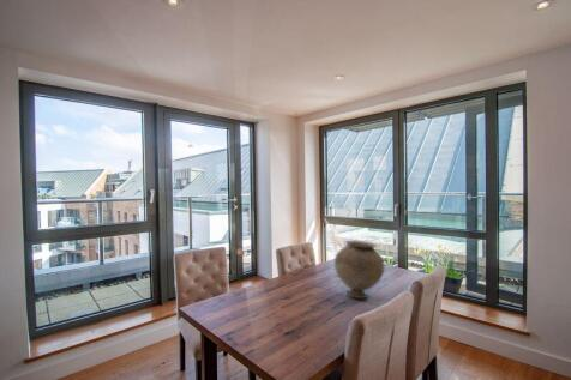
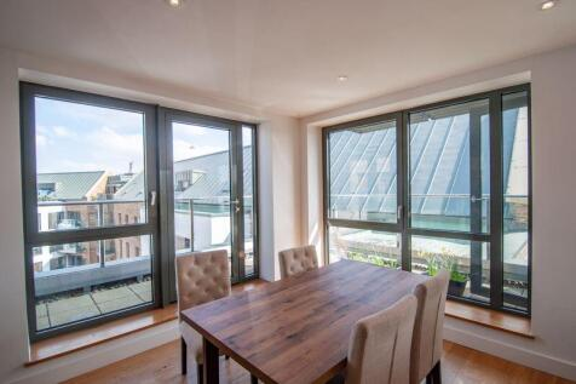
- vase (359, 269)
